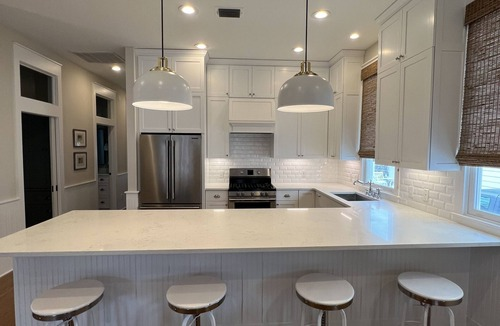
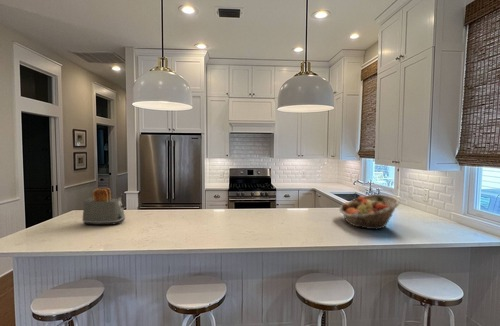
+ fruit basket (367, 209)
+ toaster (104, 205)
